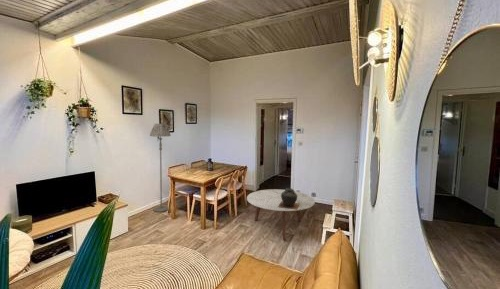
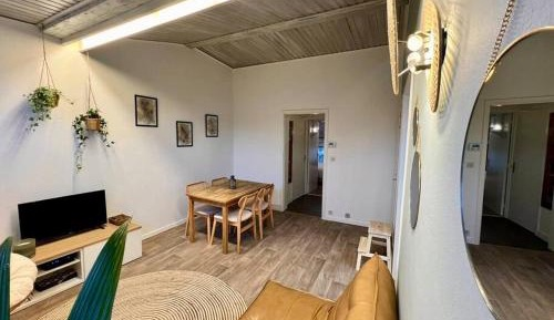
- floor lamp (160, 167)
- ceramic pot (289, 196)
- coffee table (279, 210)
